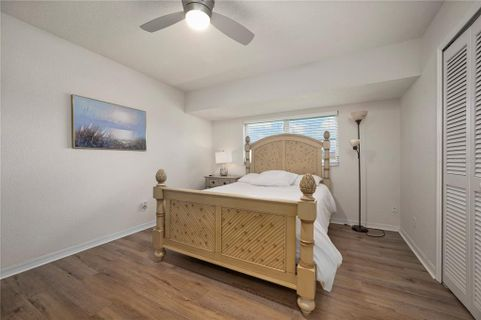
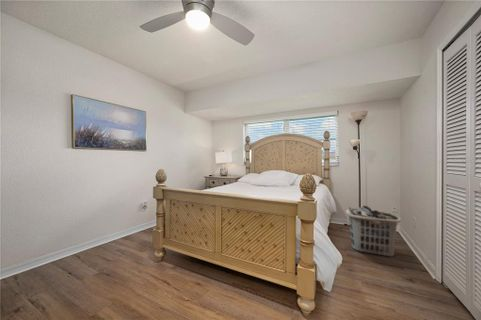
+ clothes hamper (371, 228)
